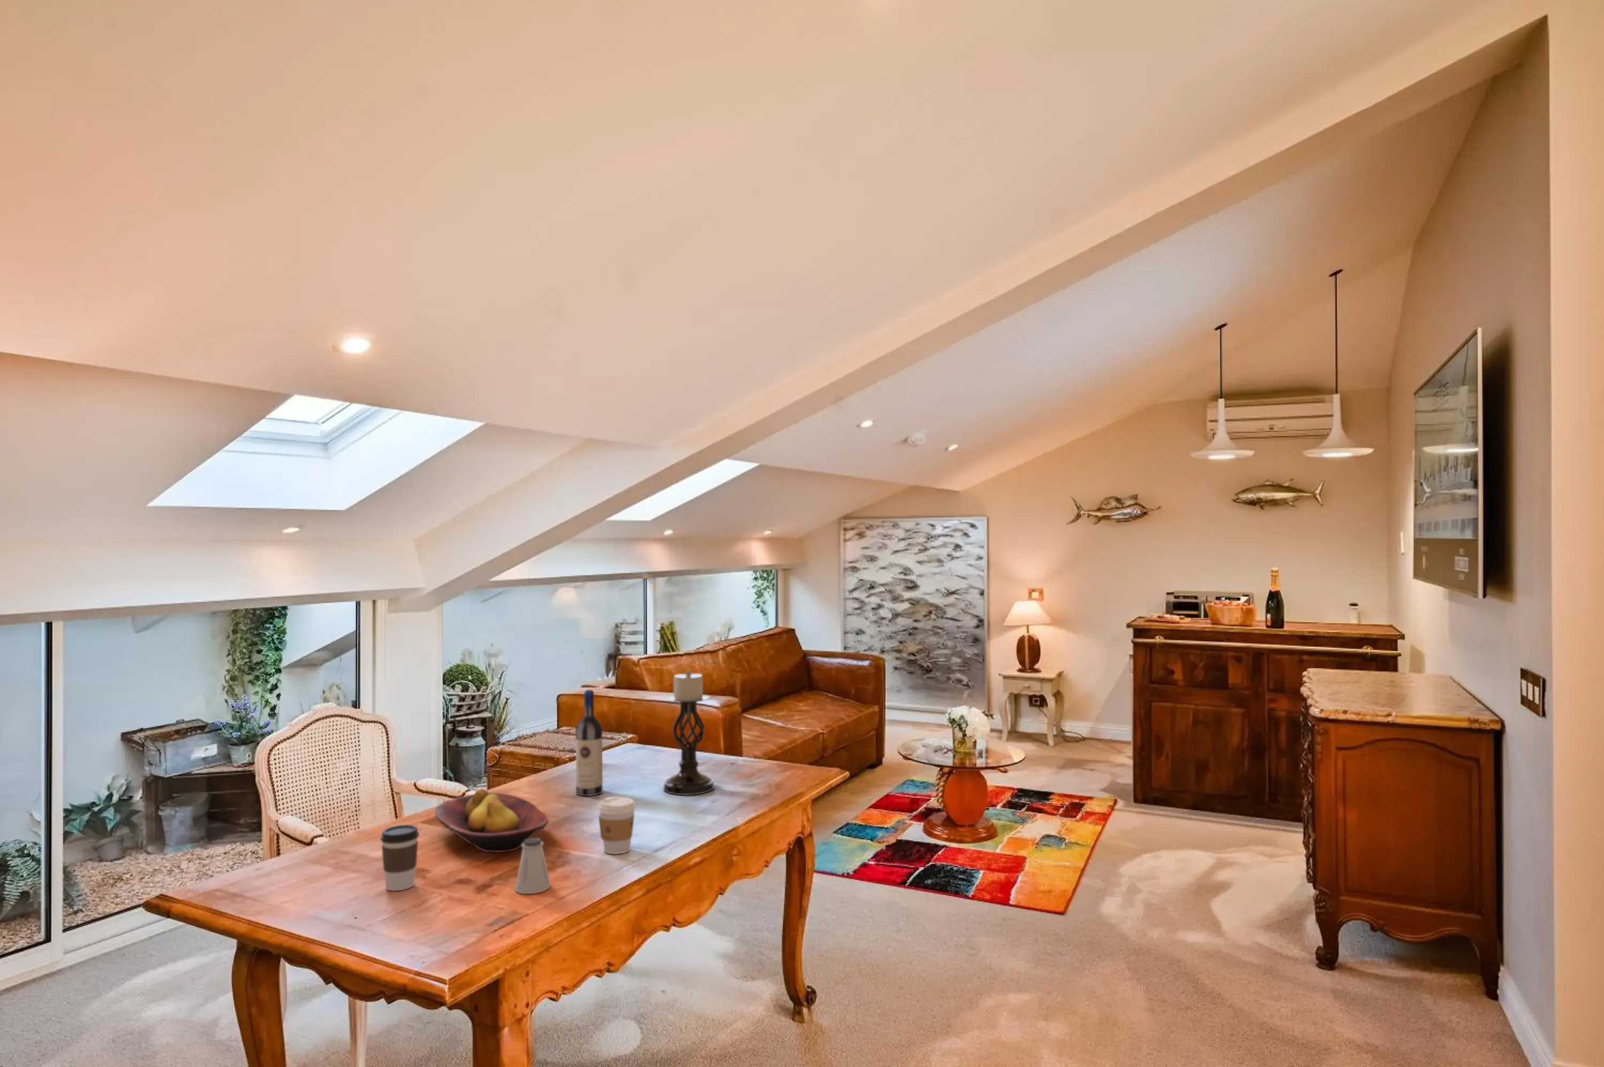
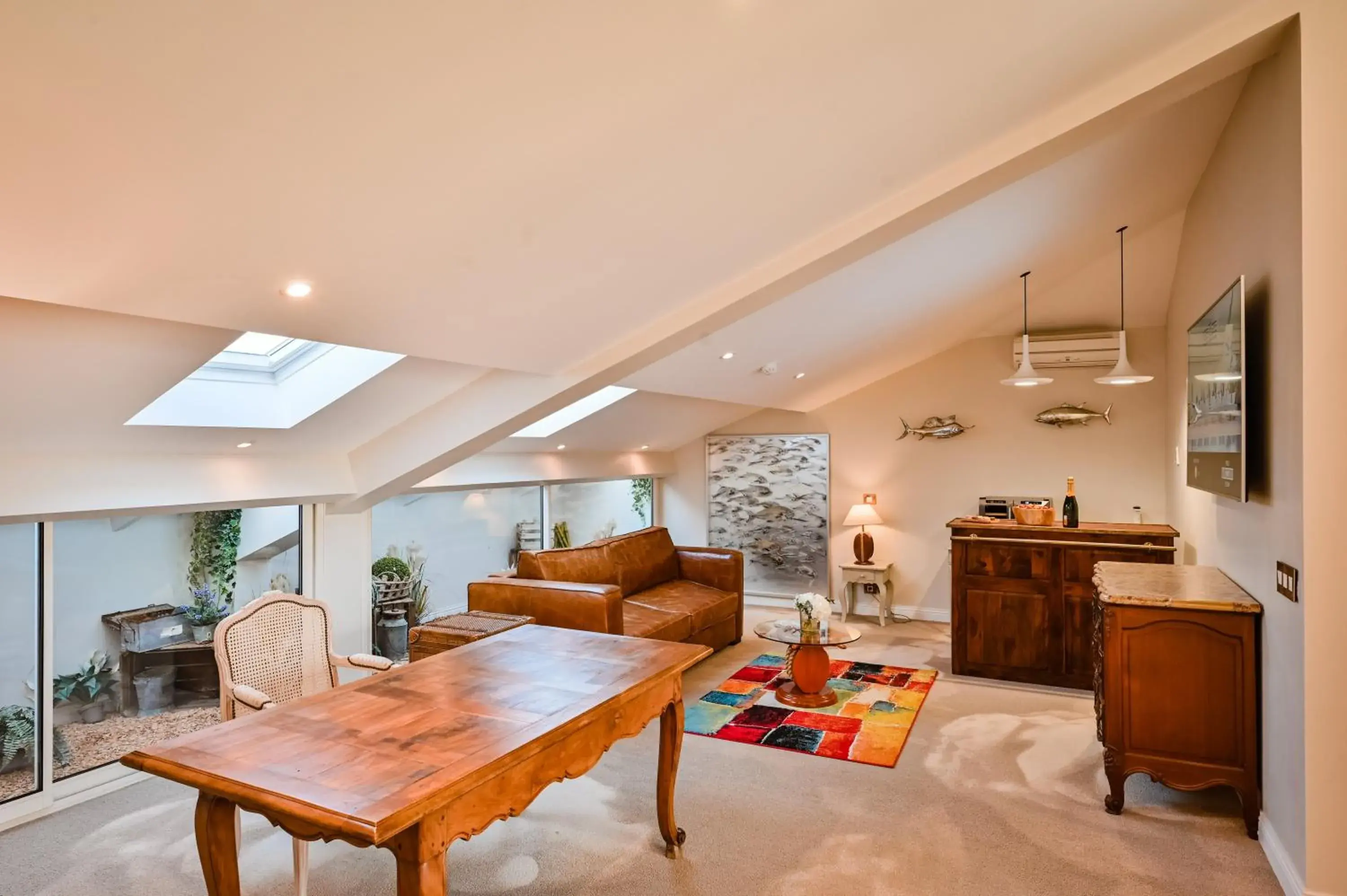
- wine bottle (589, 741)
- coffee cup (617, 824)
- saltshaker (532, 863)
- candle holder (689, 728)
- fruit bowl (491, 816)
- coffee cup (400, 857)
